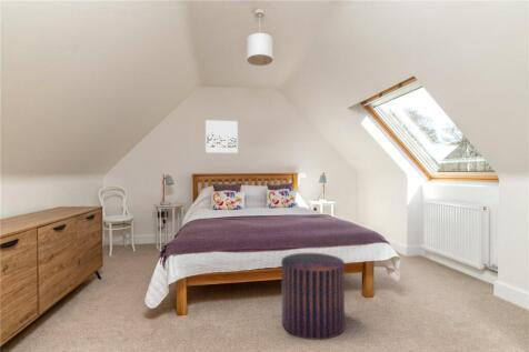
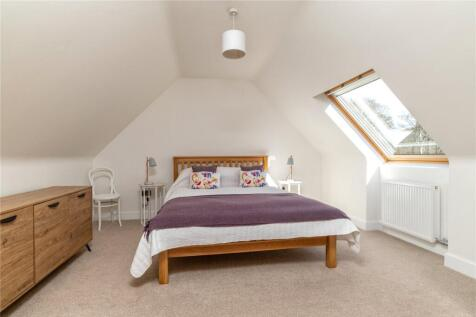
- pouf (312, 291)
- wall art (221, 137)
